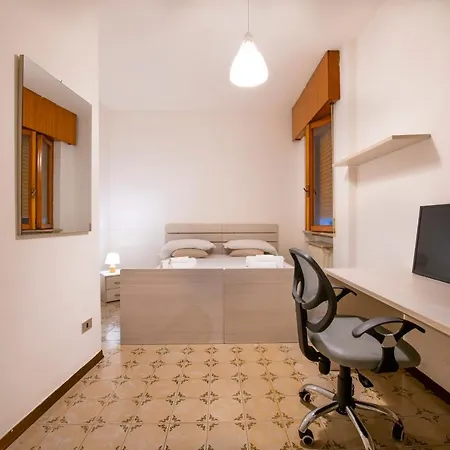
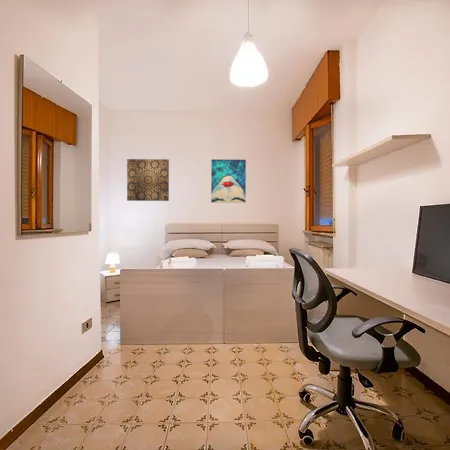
+ wall art (228, 181)
+ wall art (148, 180)
